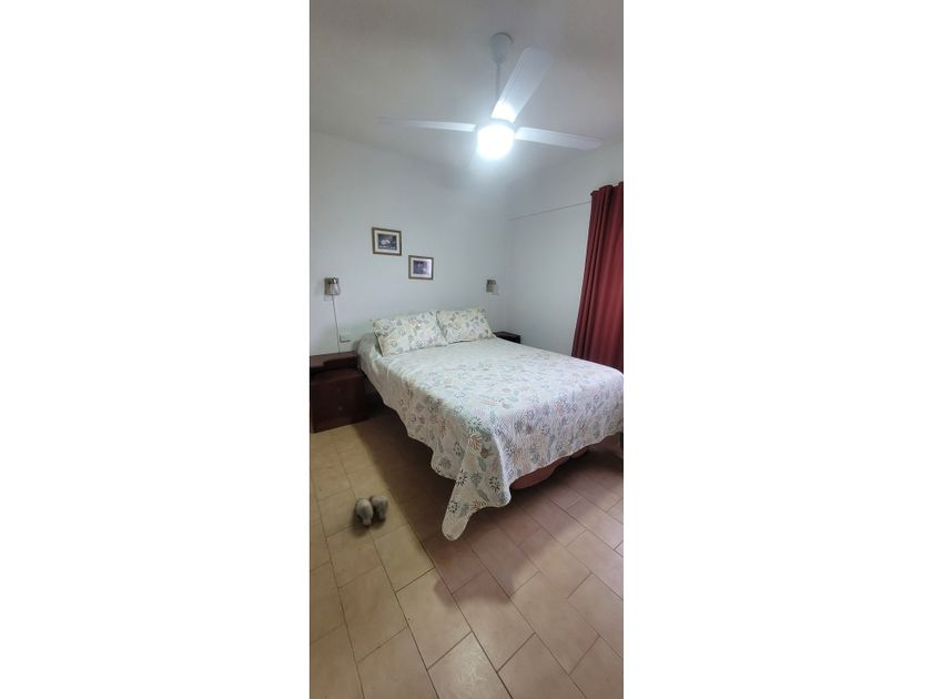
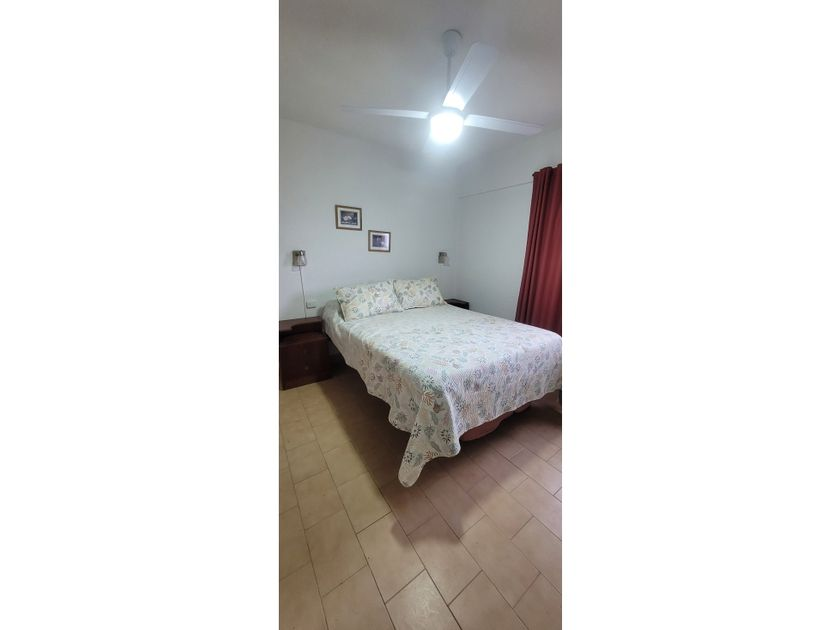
- slippers (371, 503)
